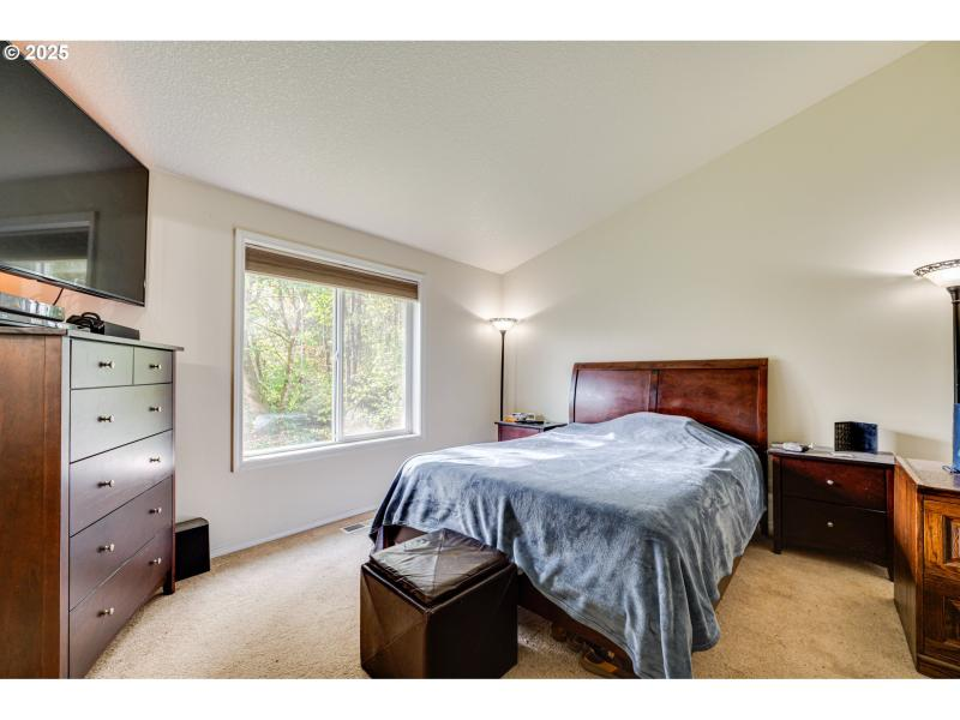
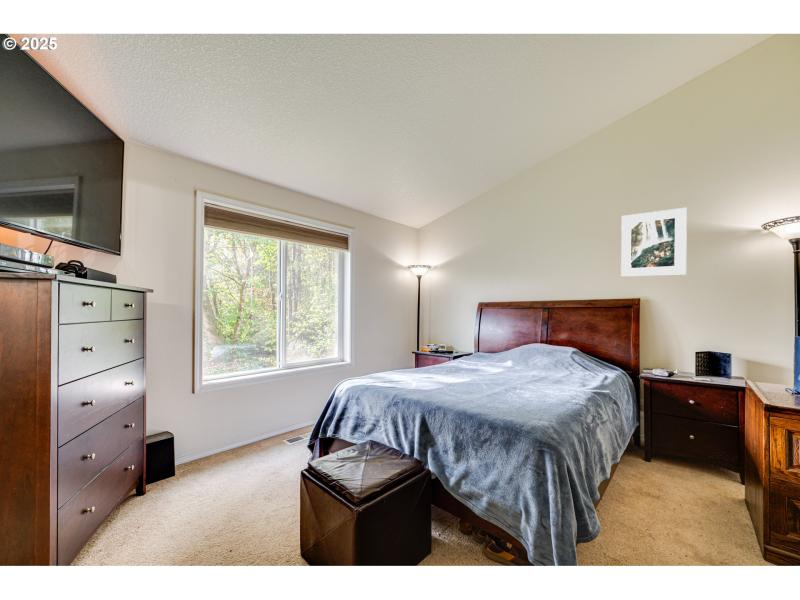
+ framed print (652, 243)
